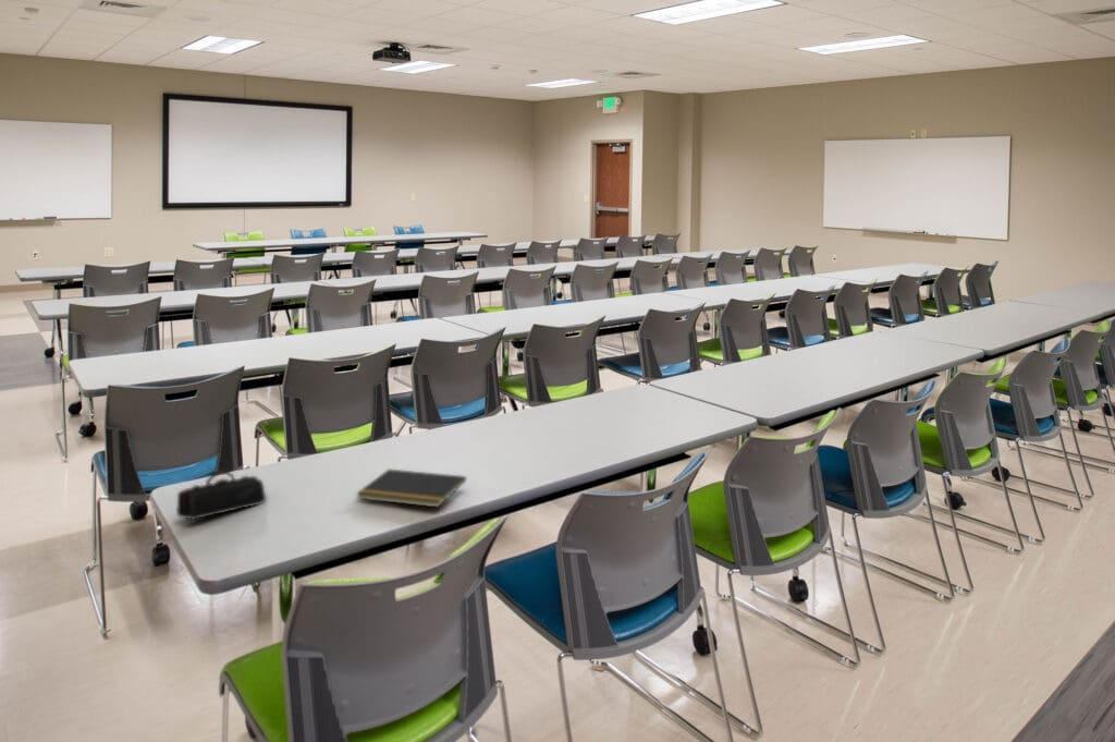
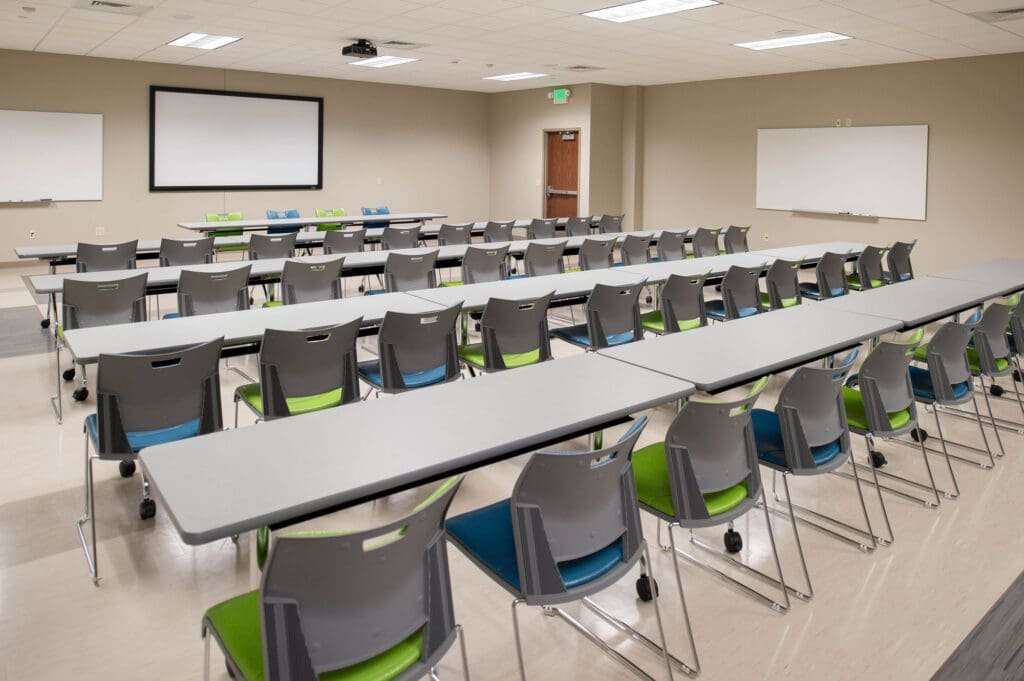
- pencil case (222, 489)
- notepad (412, 487)
